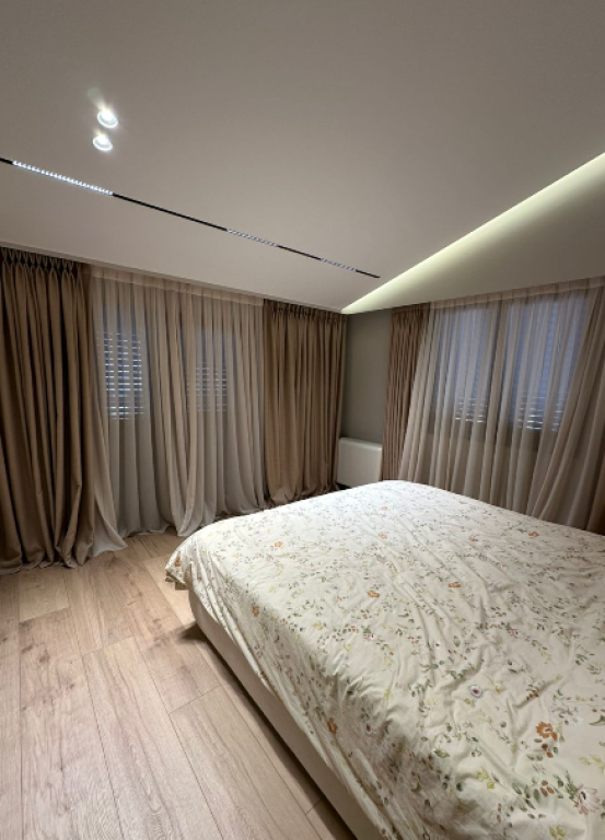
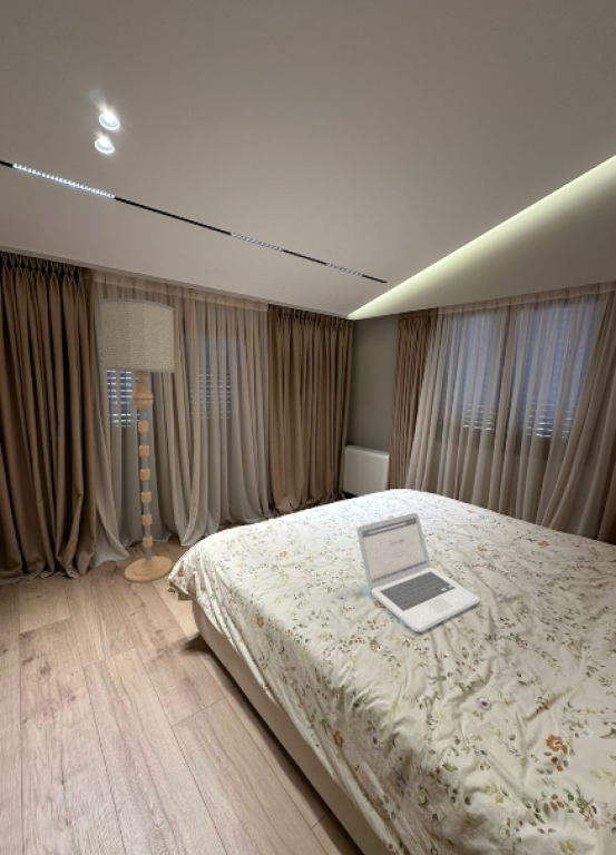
+ floor lamp (144, 445)
+ laptop (417, 563)
